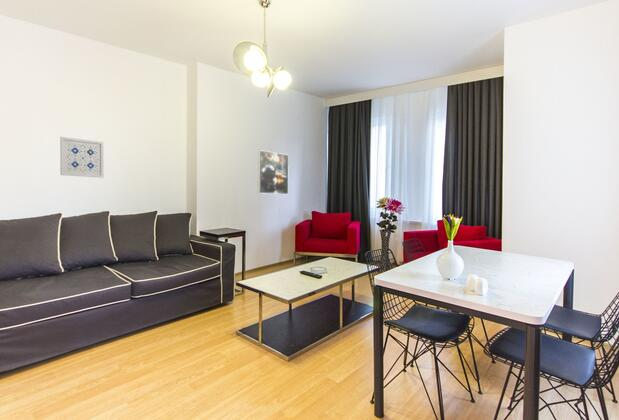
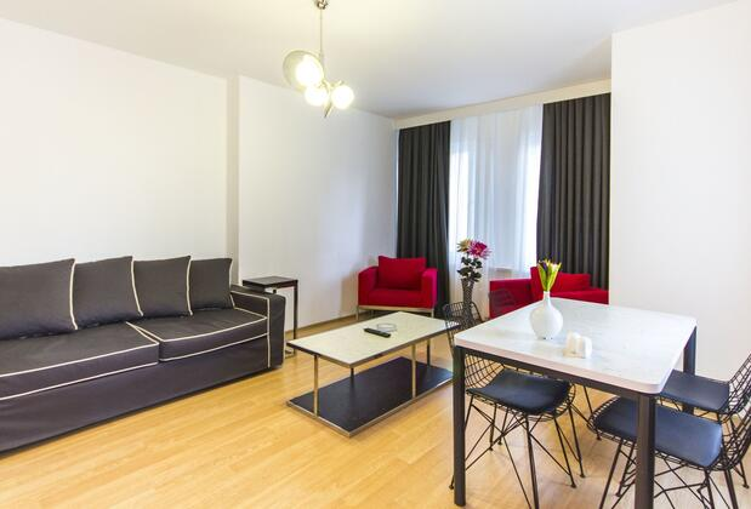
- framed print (273, 173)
- wall art (82, 158)
